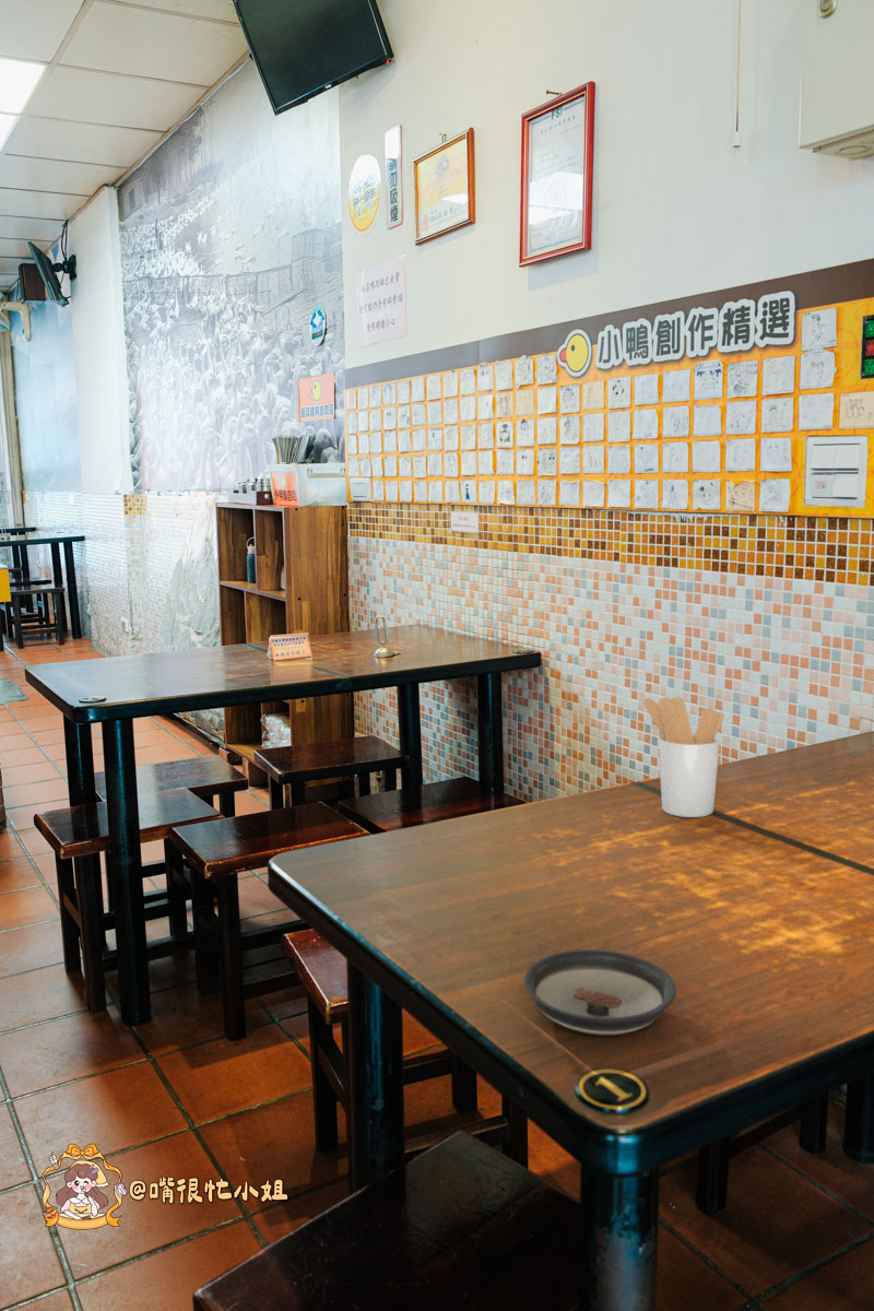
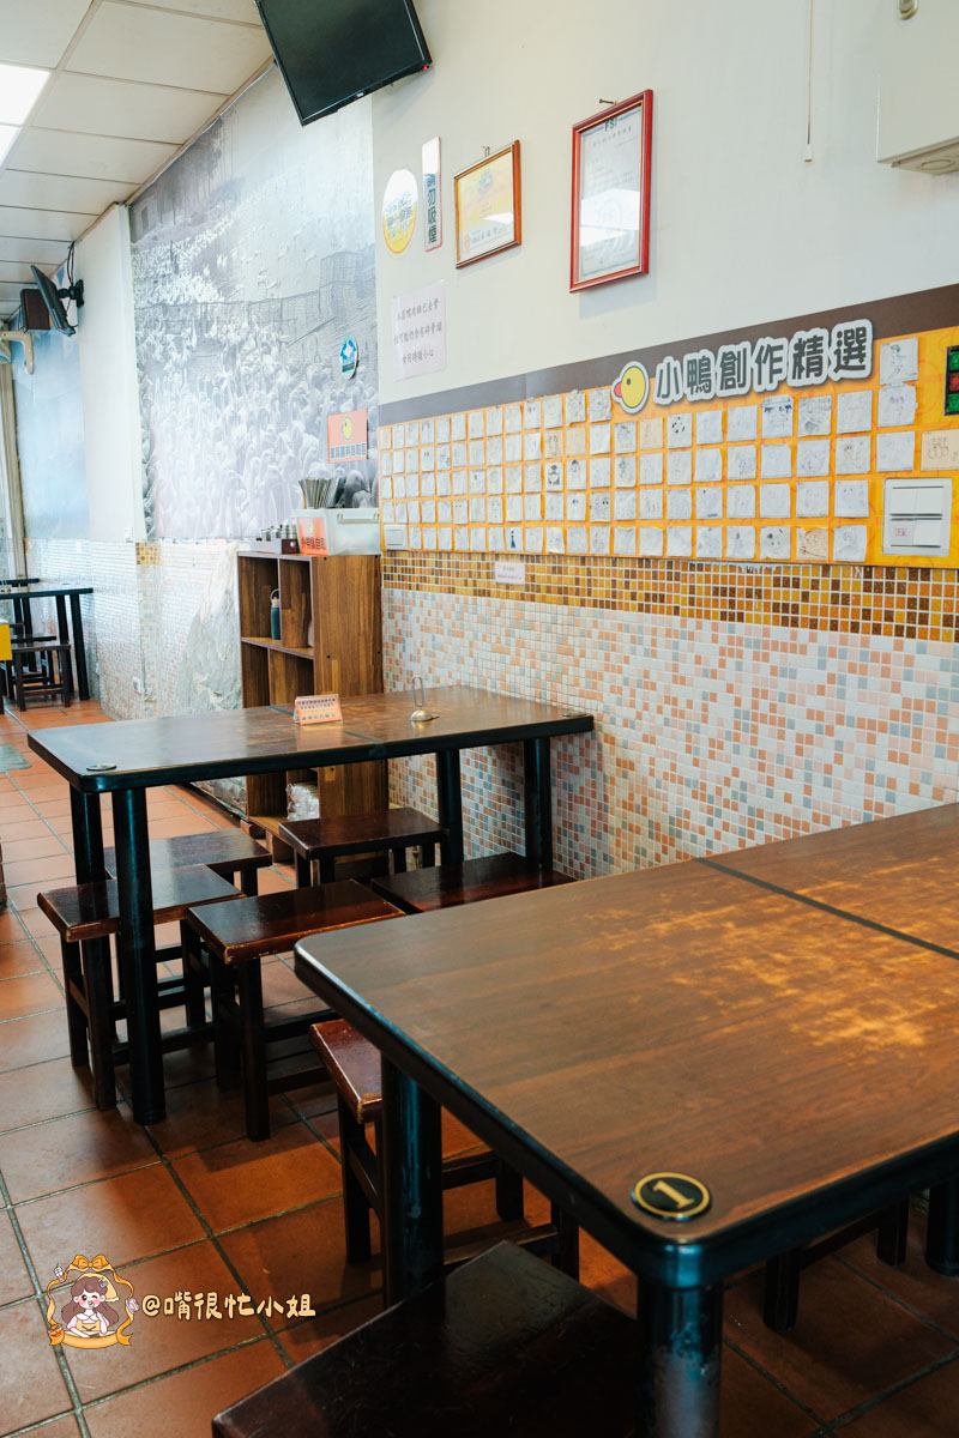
- saucer (599, 999)
- utensil holder (680, 753)
